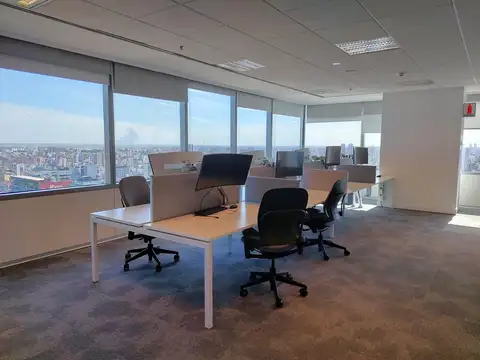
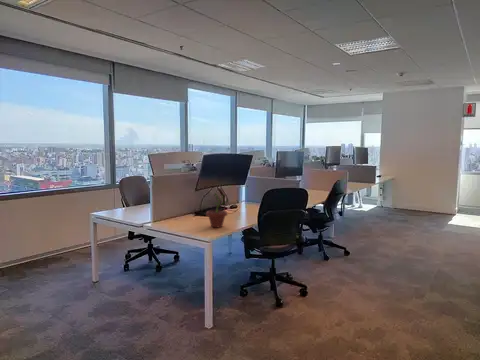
+ potted plant (217, 209)
